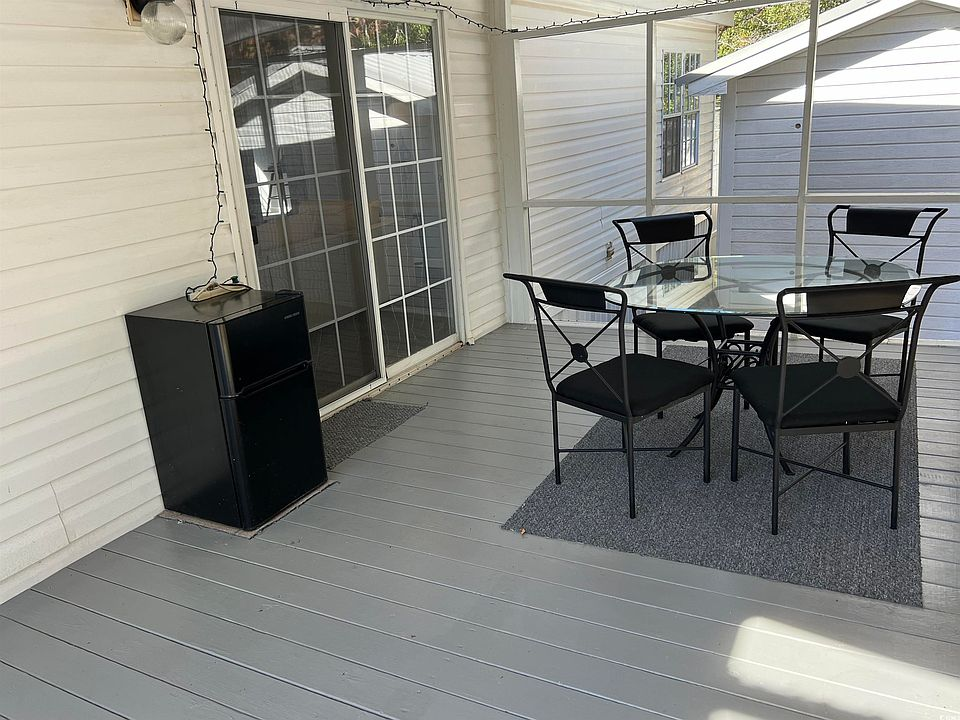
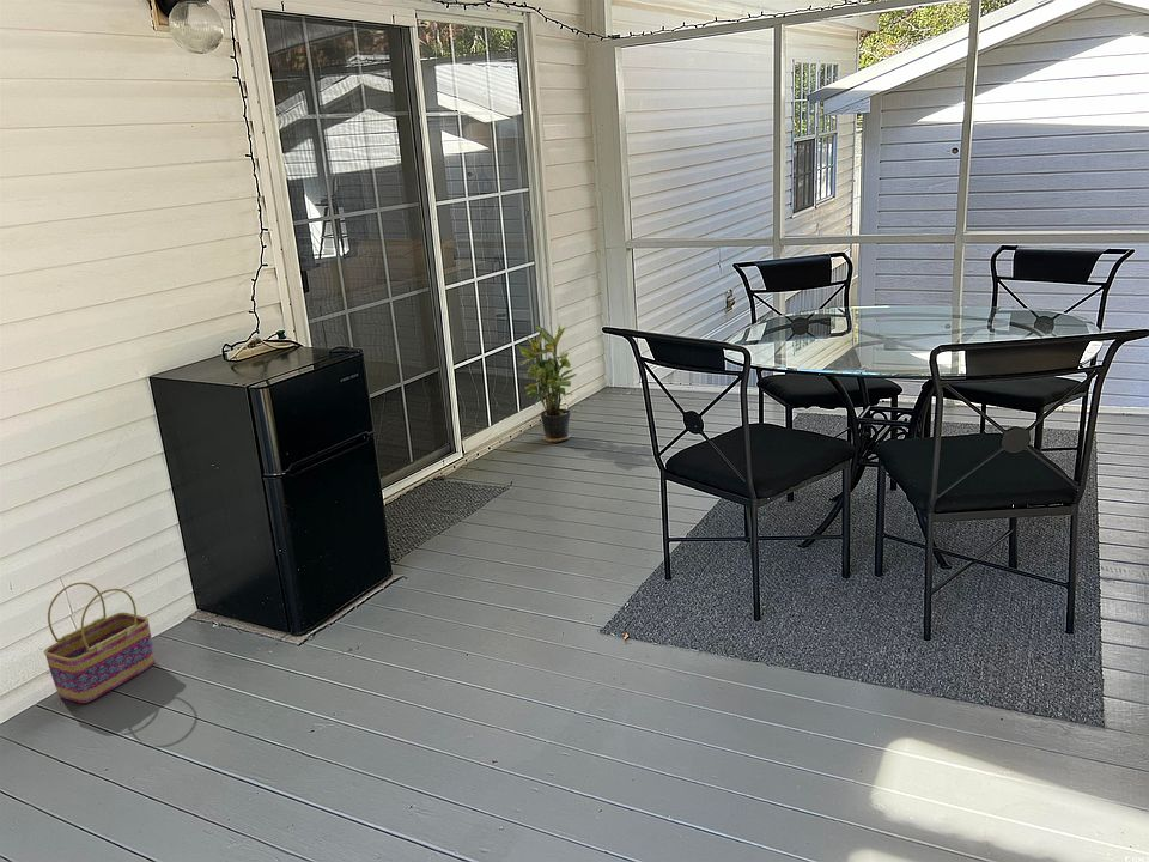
+ potted plant (547, 383)
+ basket (97, 633)
